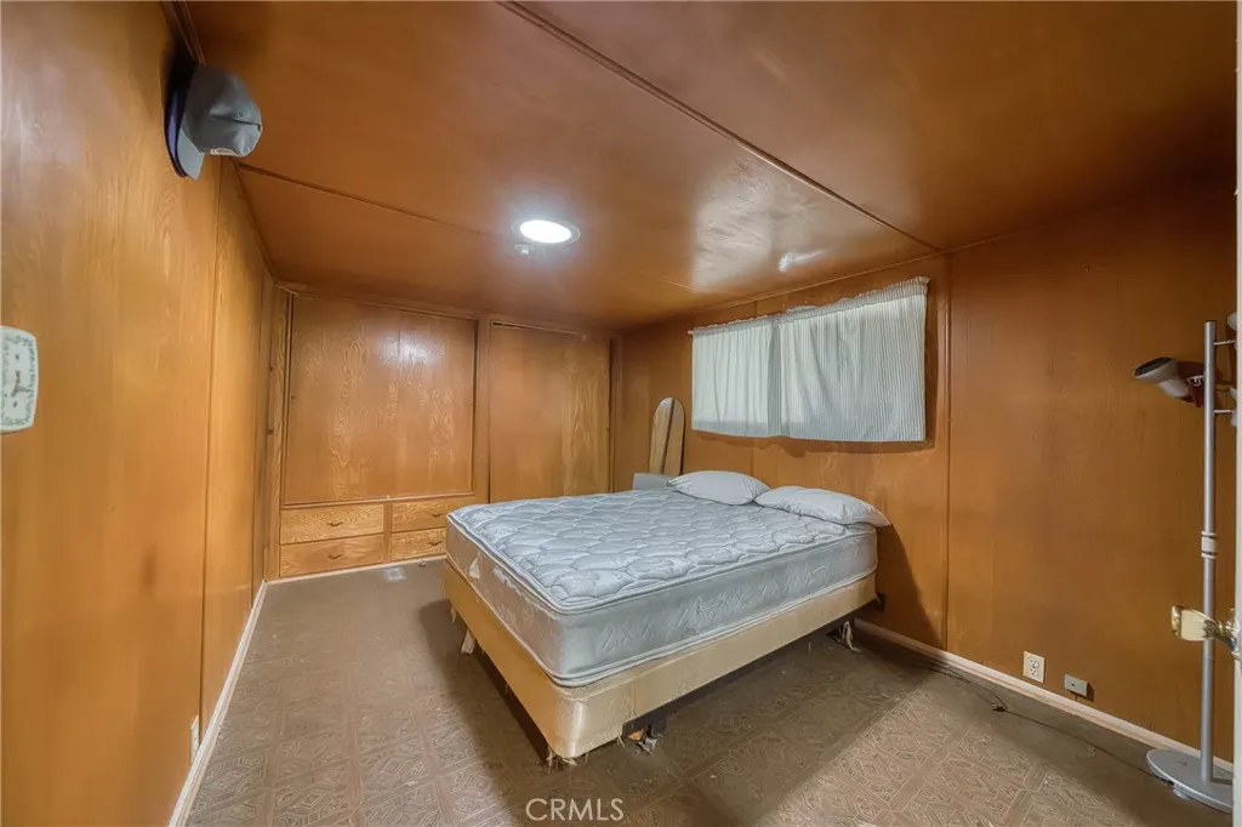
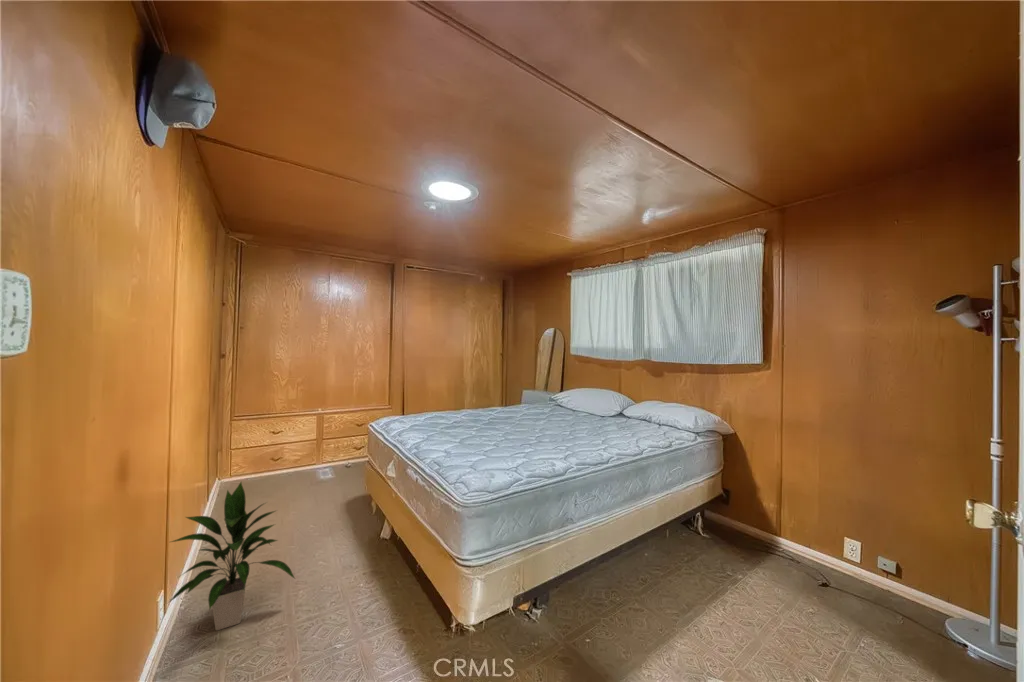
+ indoor plant (235, 556)
